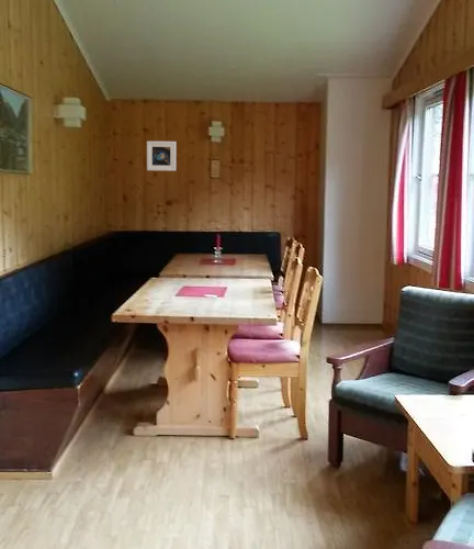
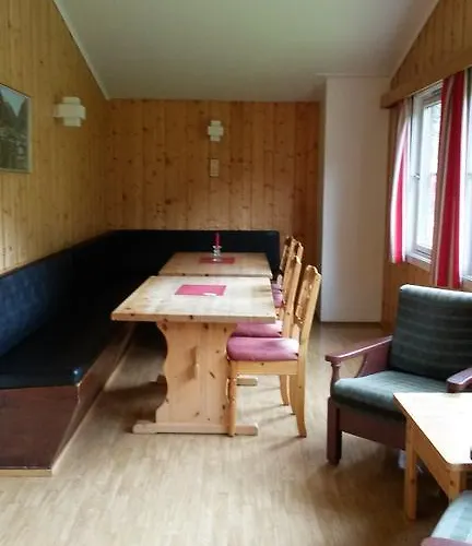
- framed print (161, 156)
